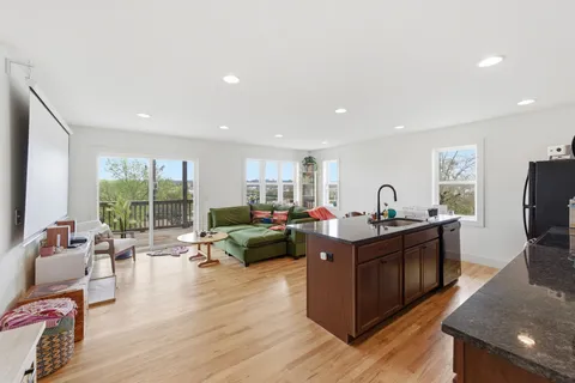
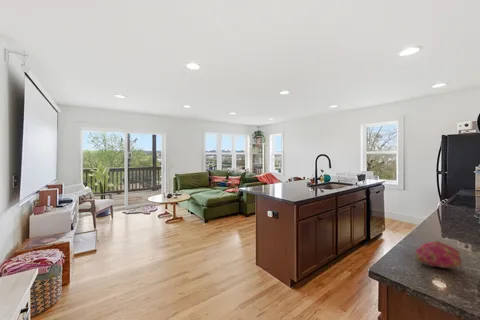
+ fruit (437, 253)
